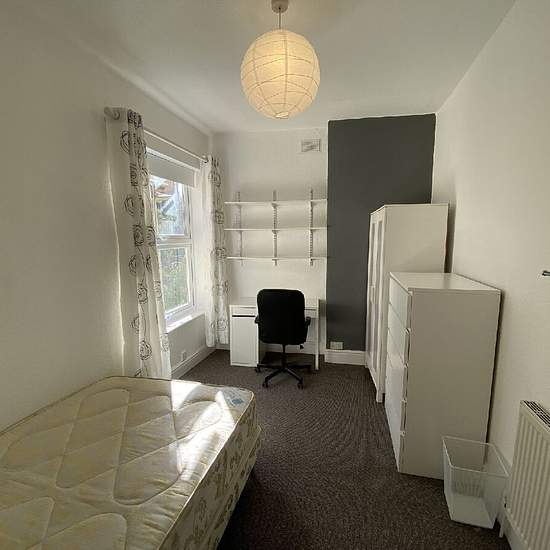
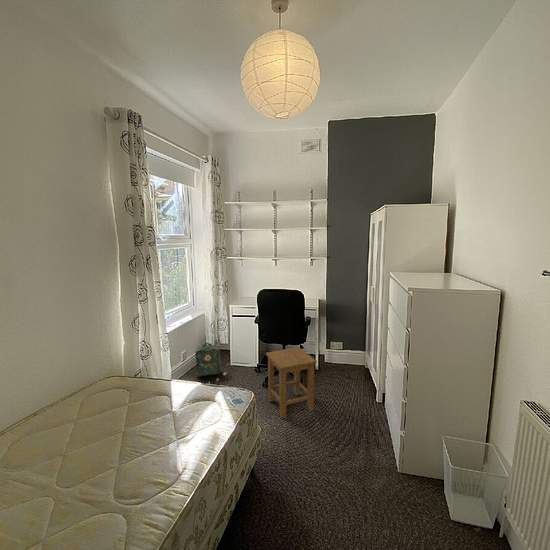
+ backpack (212, 359)
+ stool (291, 381)
